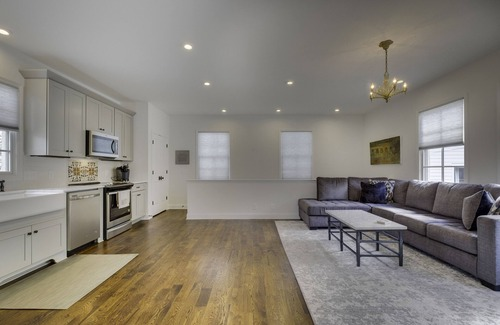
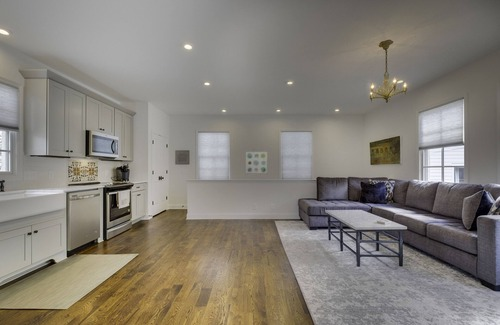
+ wall art (256, 162)
